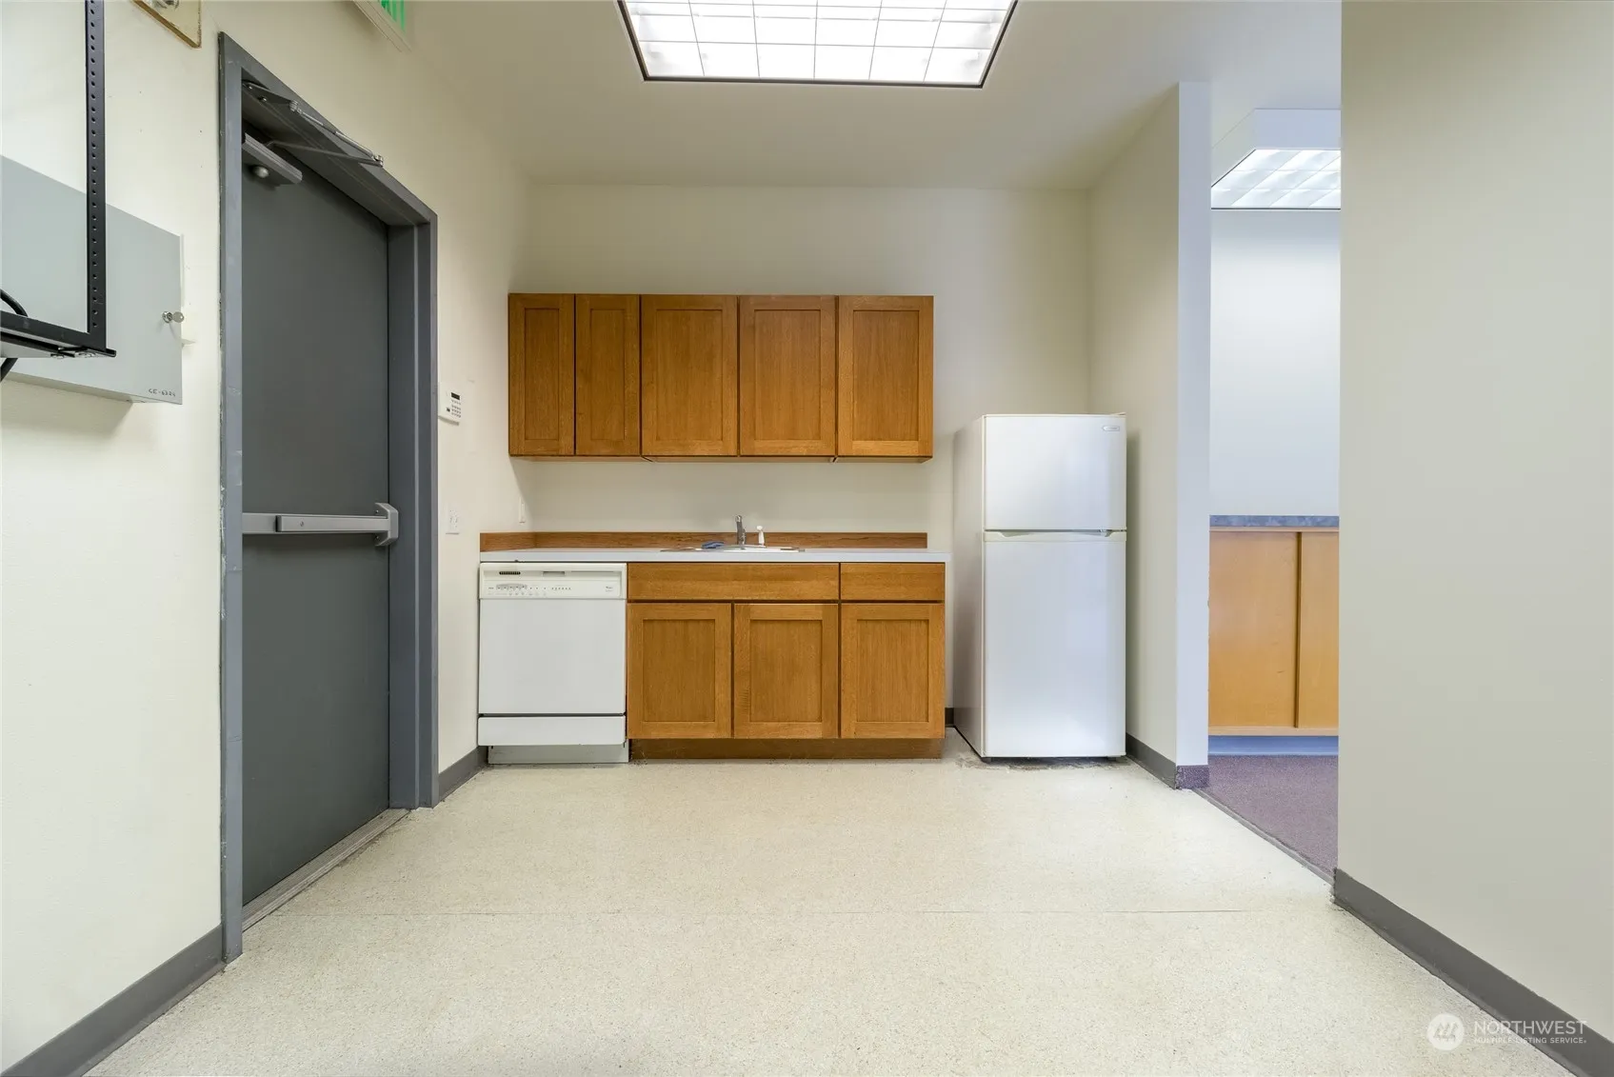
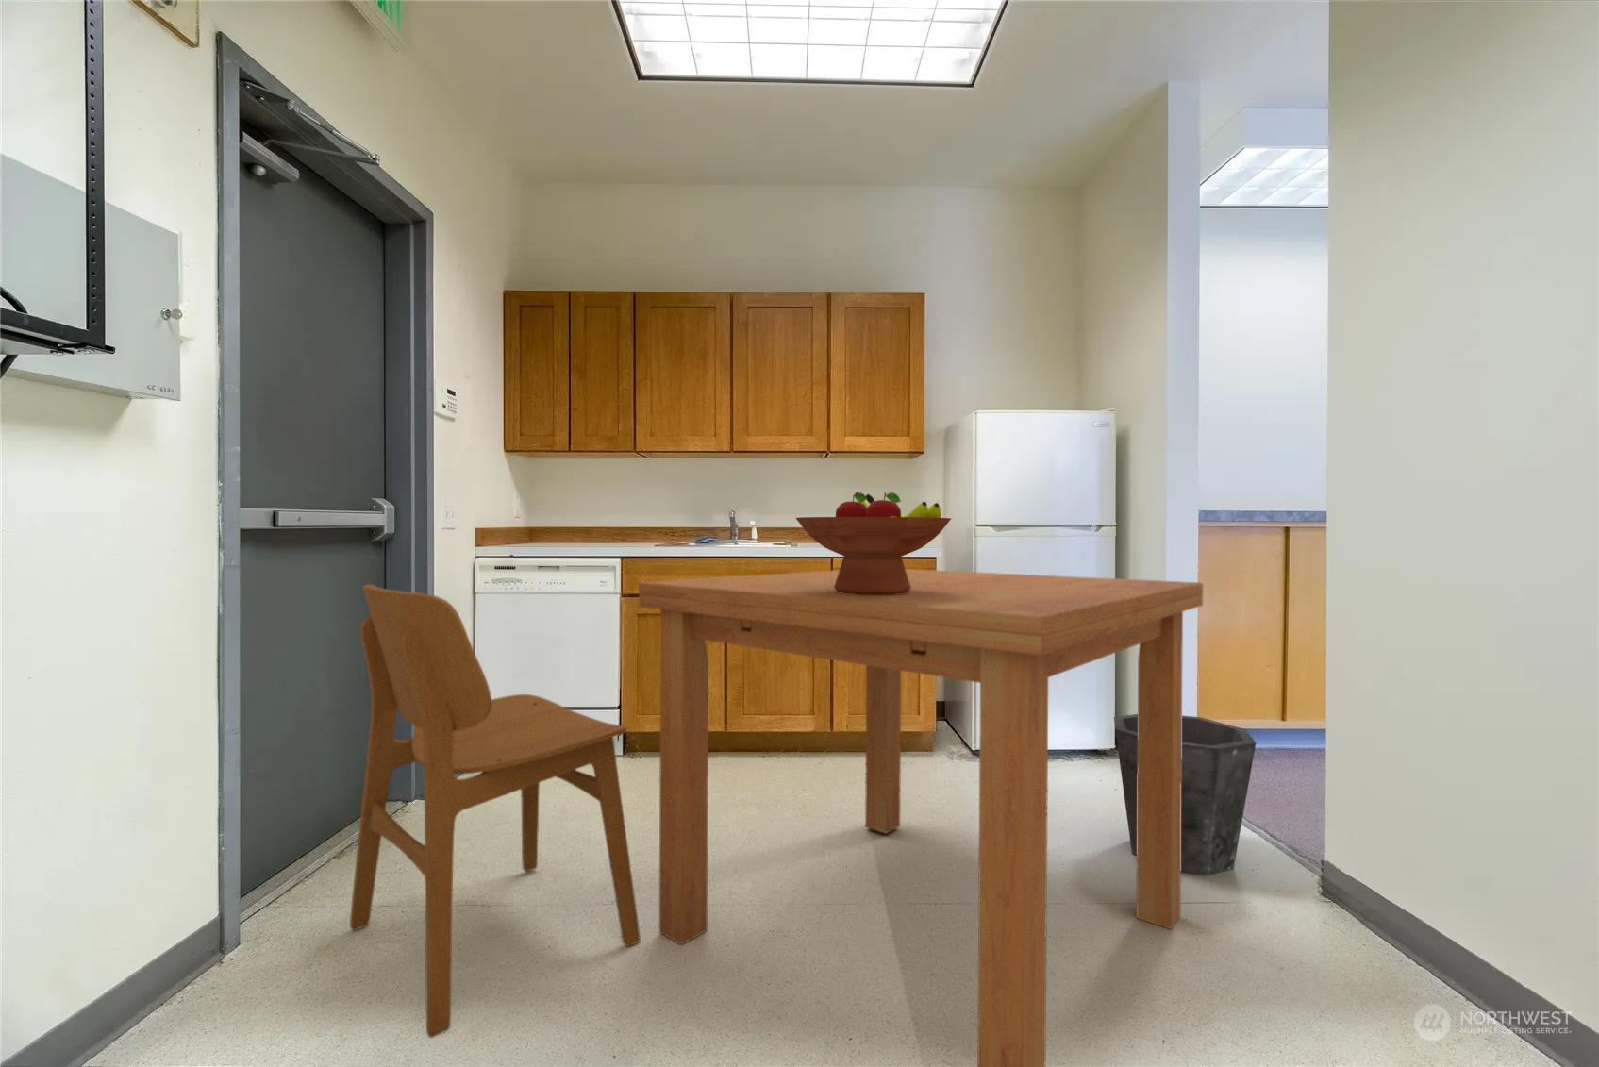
+ dining table (900, 753)
+ fruit bowl (872, 539)
+ waste bin (1181, 791)
+ dining chair (493, 759)
